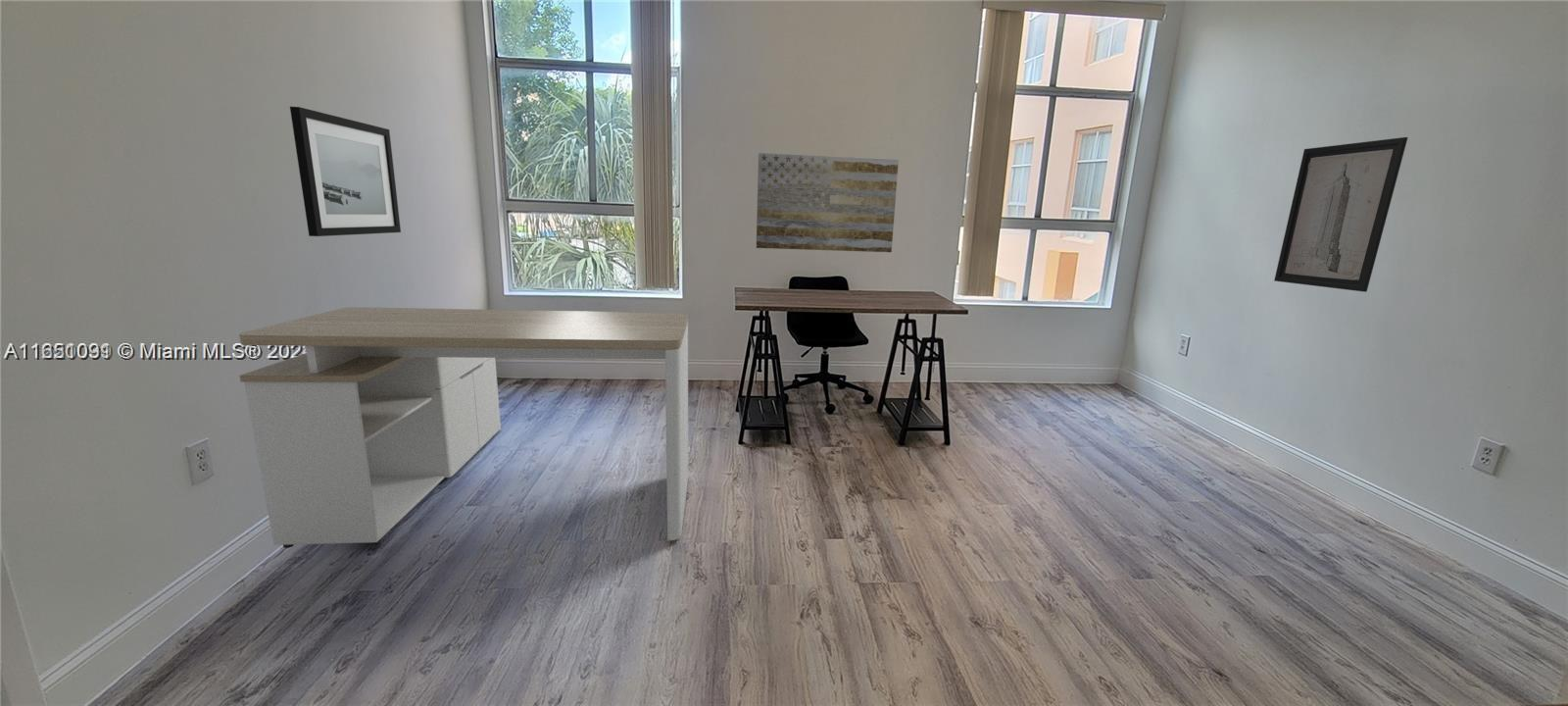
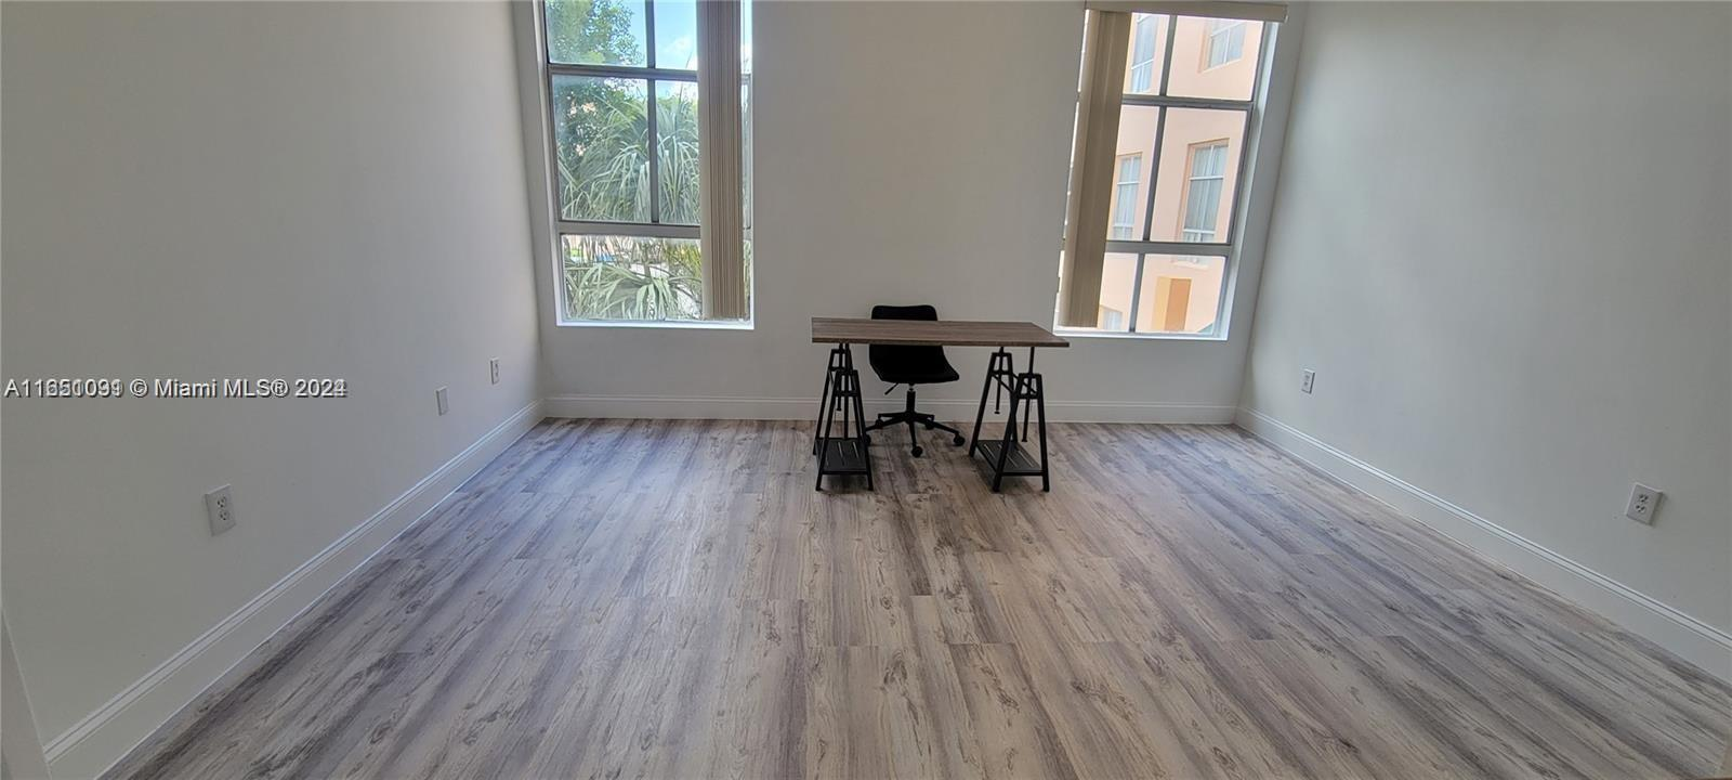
- wall art (353, 177)
- wall art (1334, 217)
- wall art (826, 204)
- desk (498, 397)
